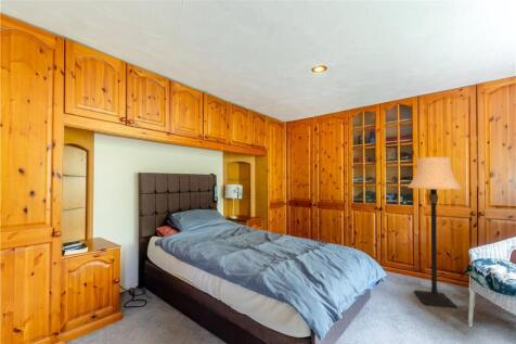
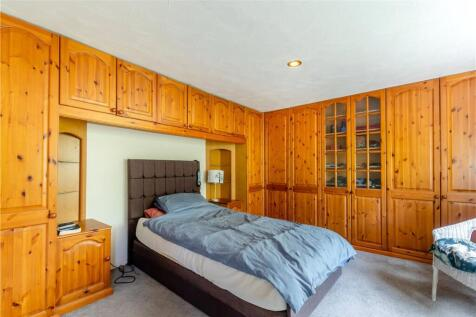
- lamp (434, 228)
